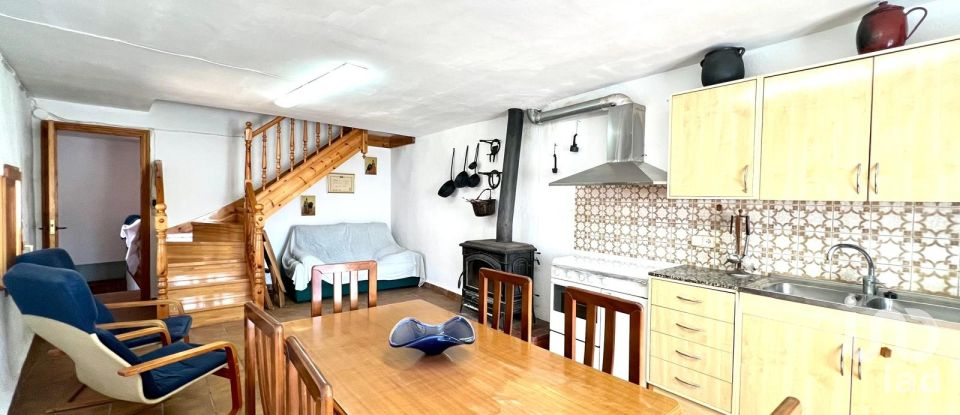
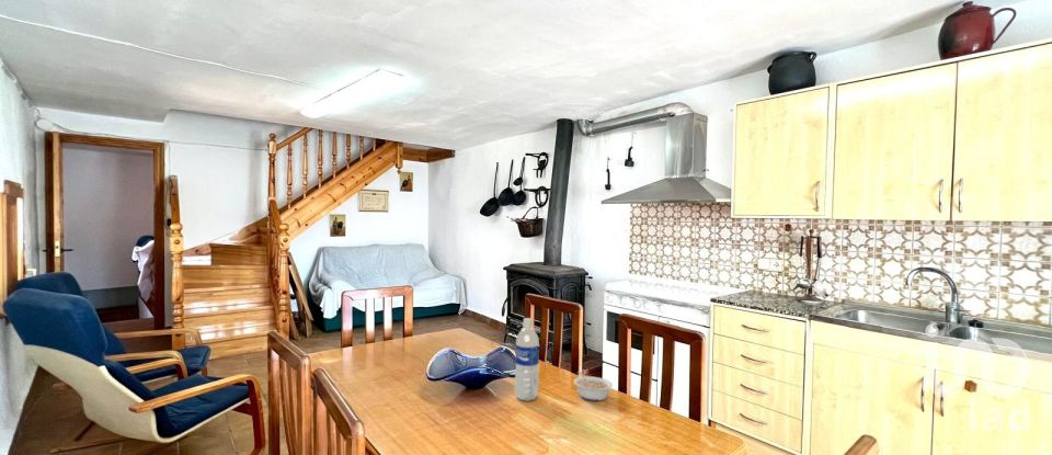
+ legume (591, 387)
+ water bottle (527, 359)
